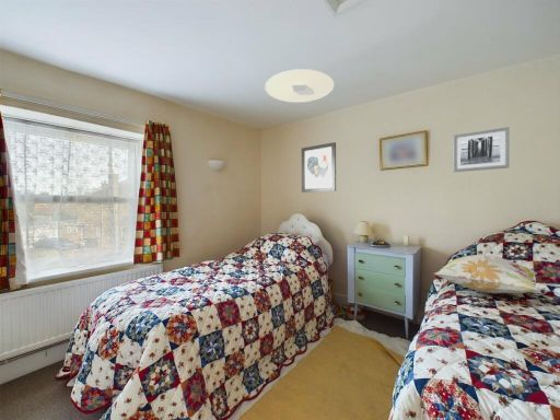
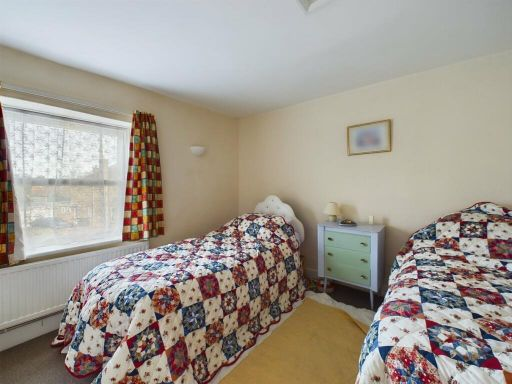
- wall art (317, 168)
- decorative pillow (485, 273)
- wall art (479, 150)
- ceiling light (299, 84)
